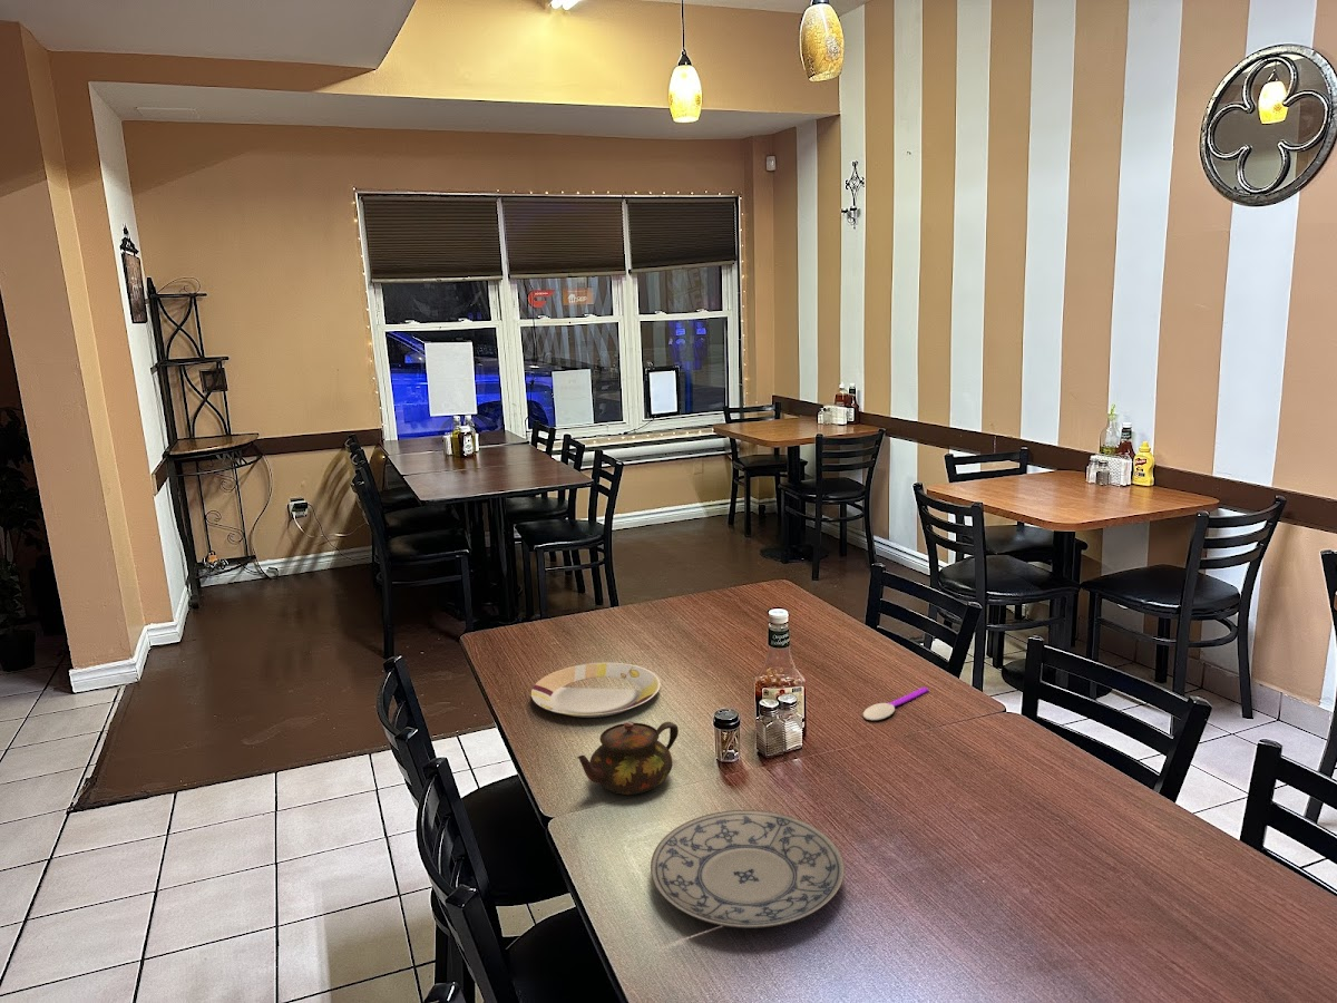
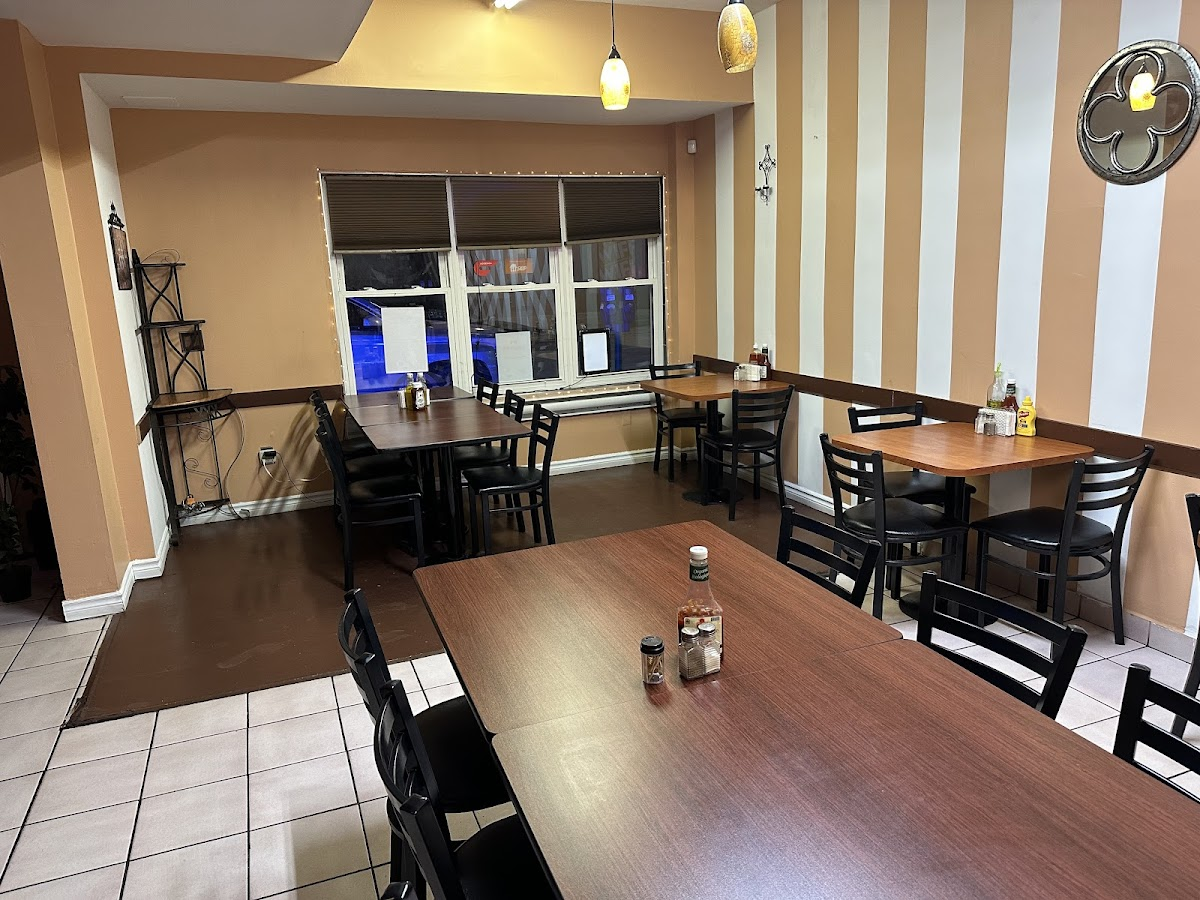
- spoon (897, 701)
- plate (596, 691)
- plate (746, 870)
- teapot (628, 752)
